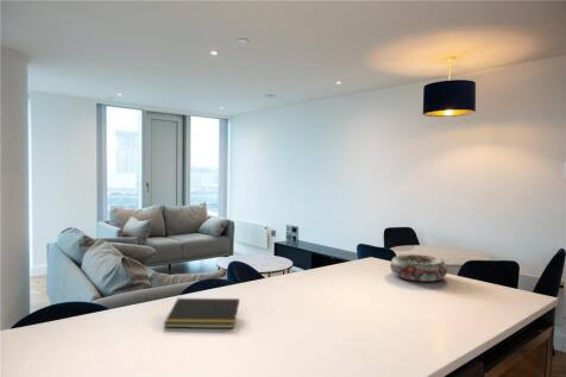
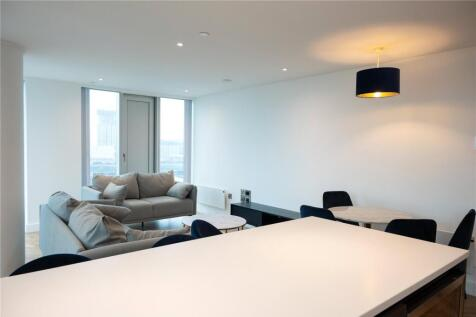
- decorative bowl (417, 268)
- notepad (203, 312)
